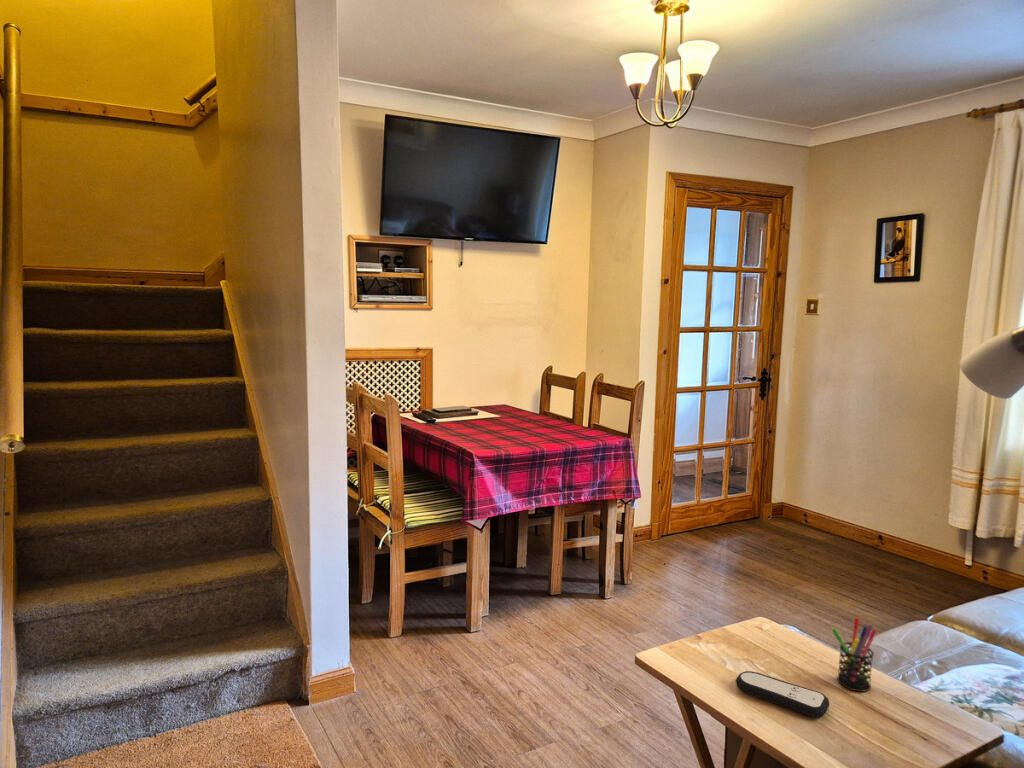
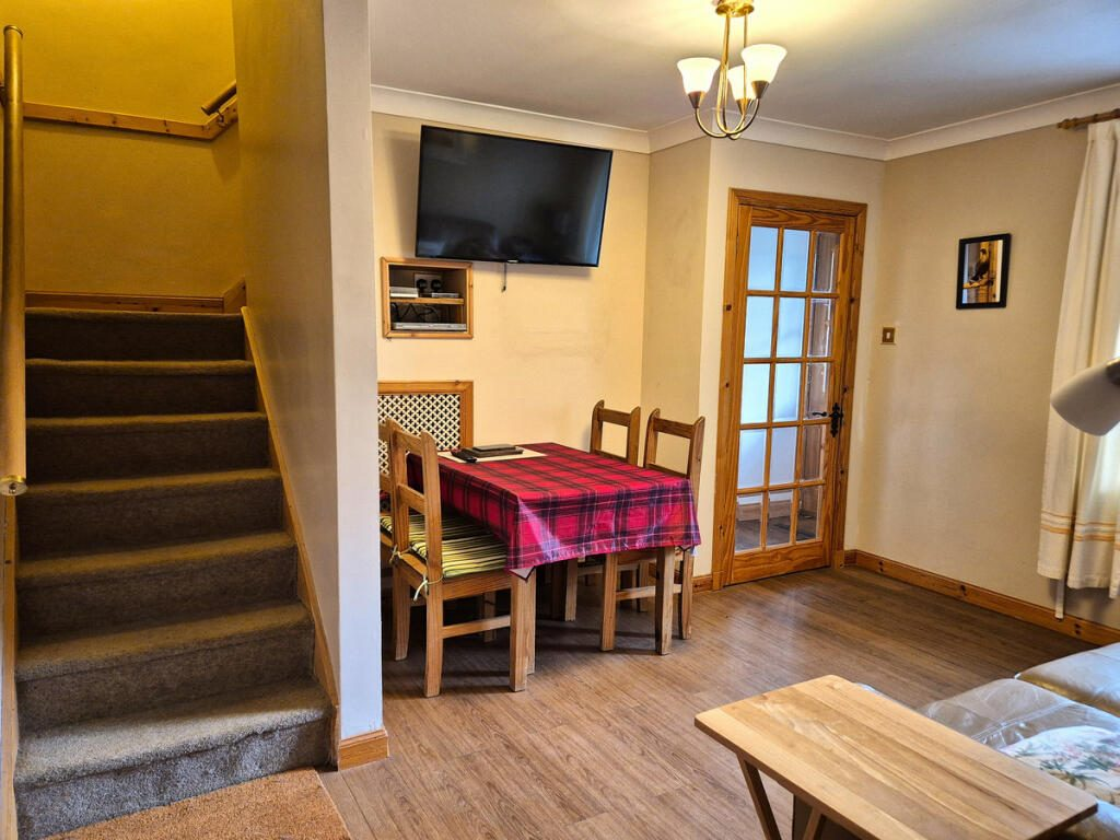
- pen holder (852, 652)
- remote control (780, 692)
